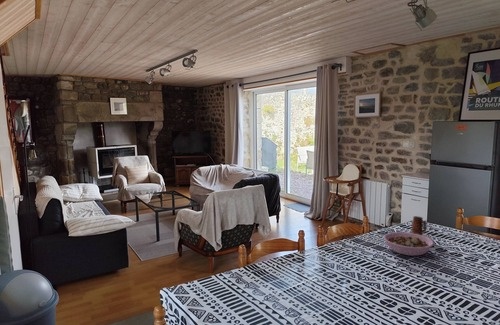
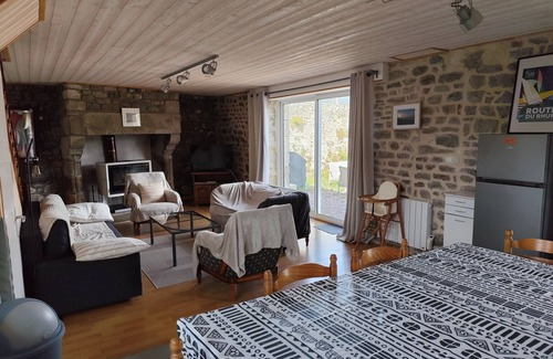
- bowl (407, 243)
- mug (417, 226)
